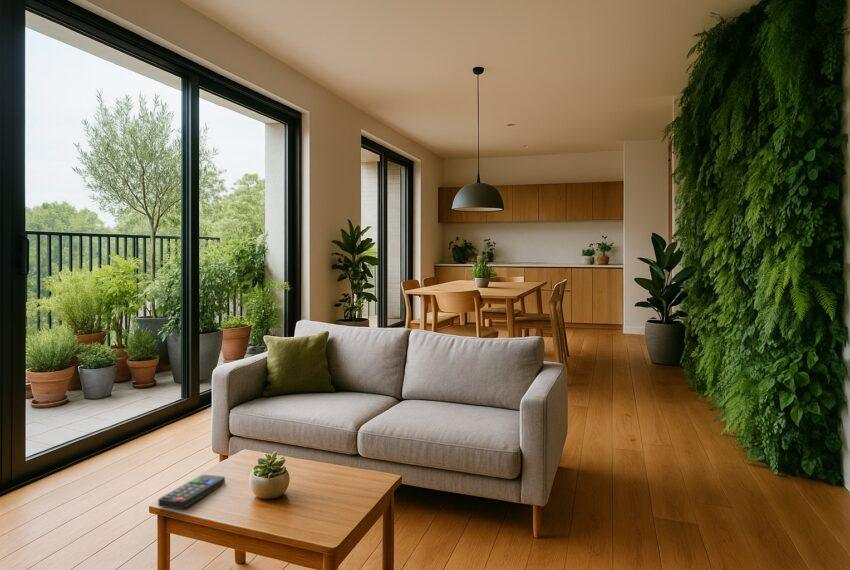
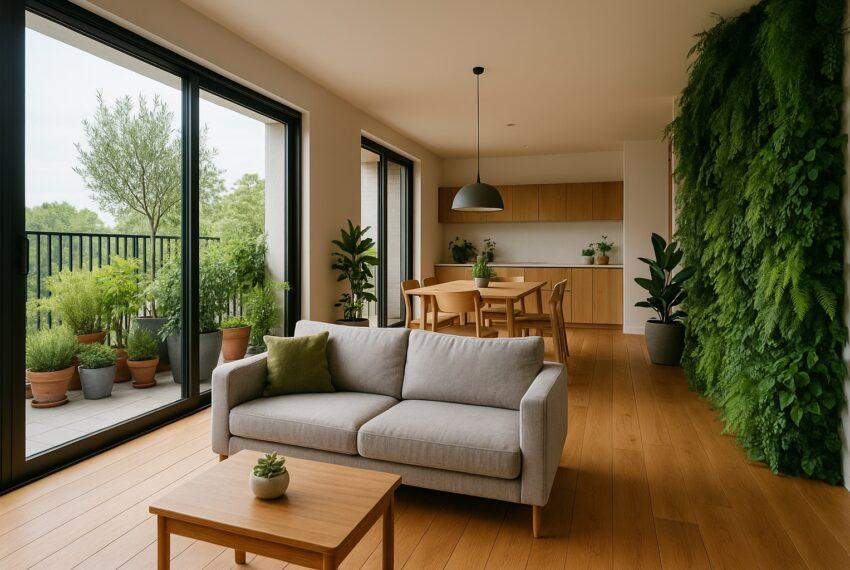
- remote control (193, 490)
